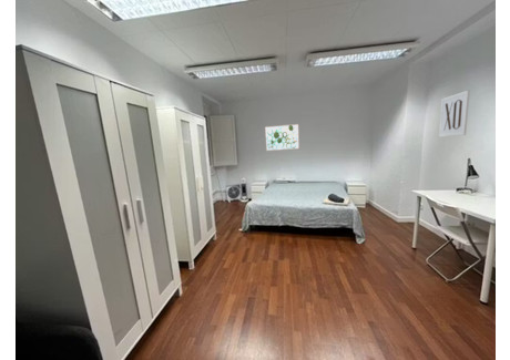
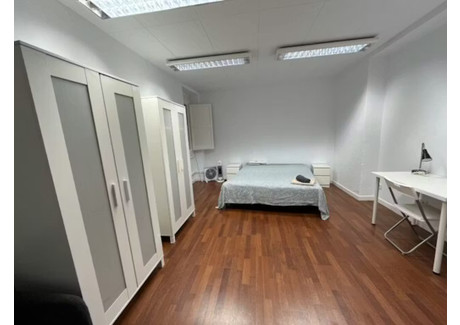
- wall art (282, 137)
- wall art (452, 115)
